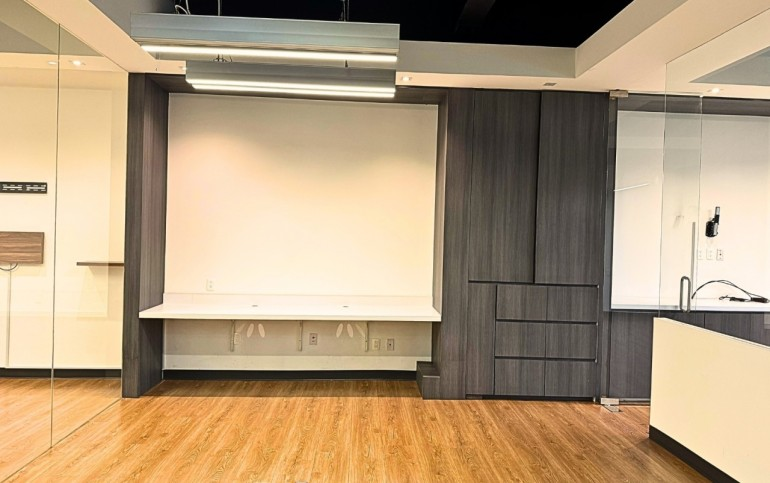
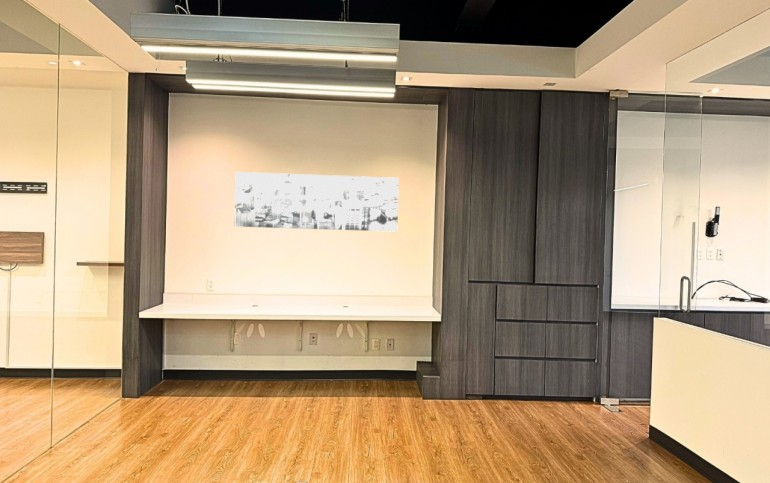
+ wall art (317, 202)
